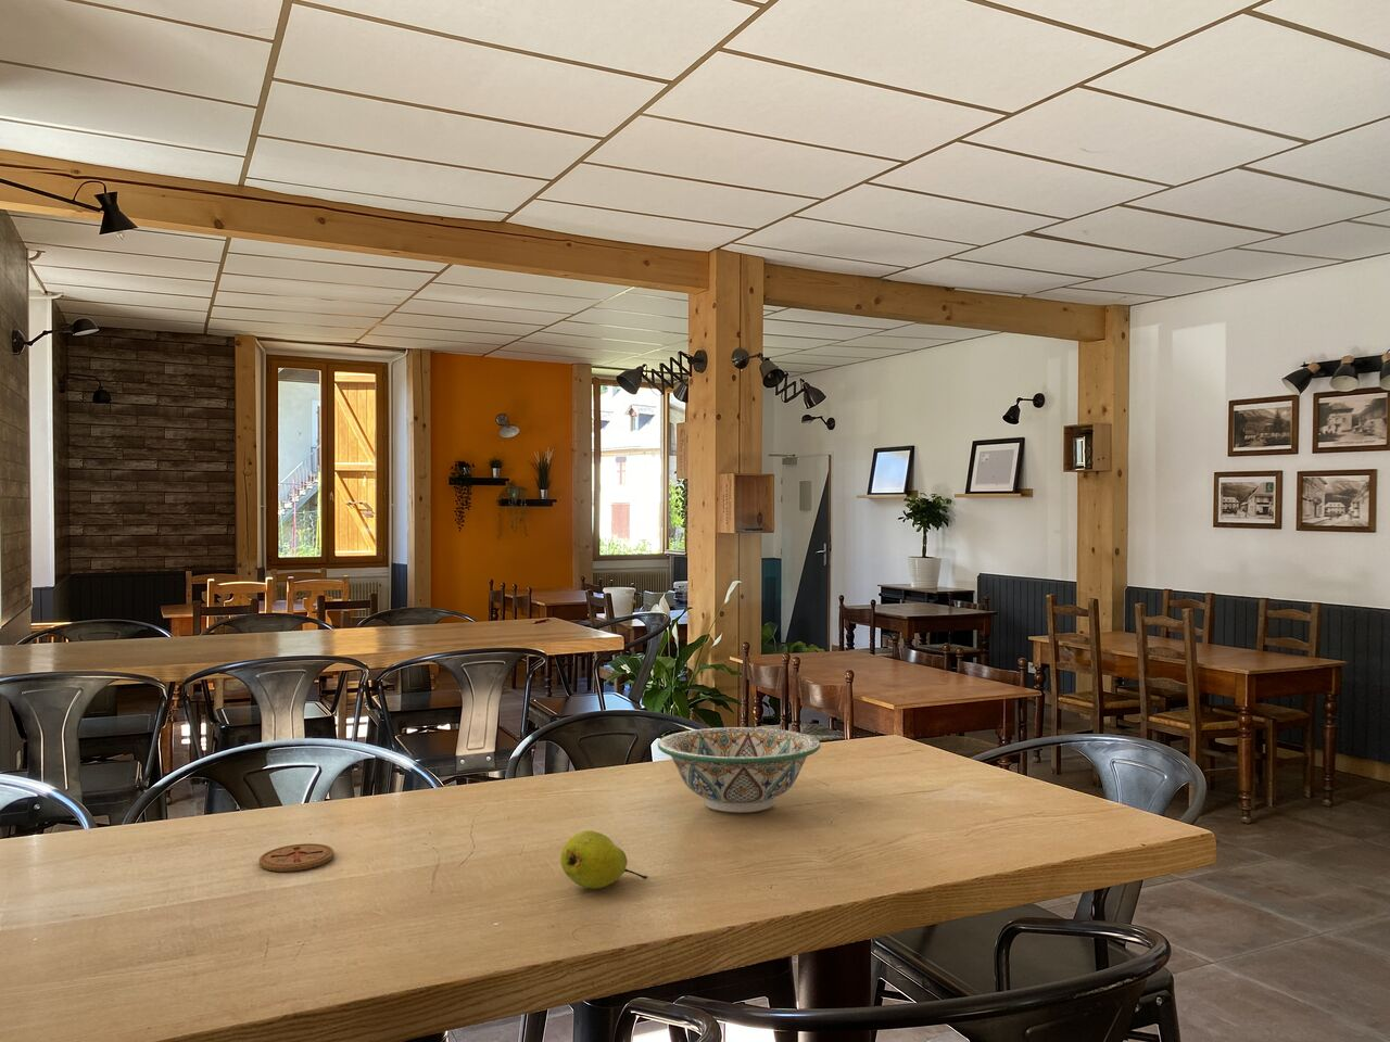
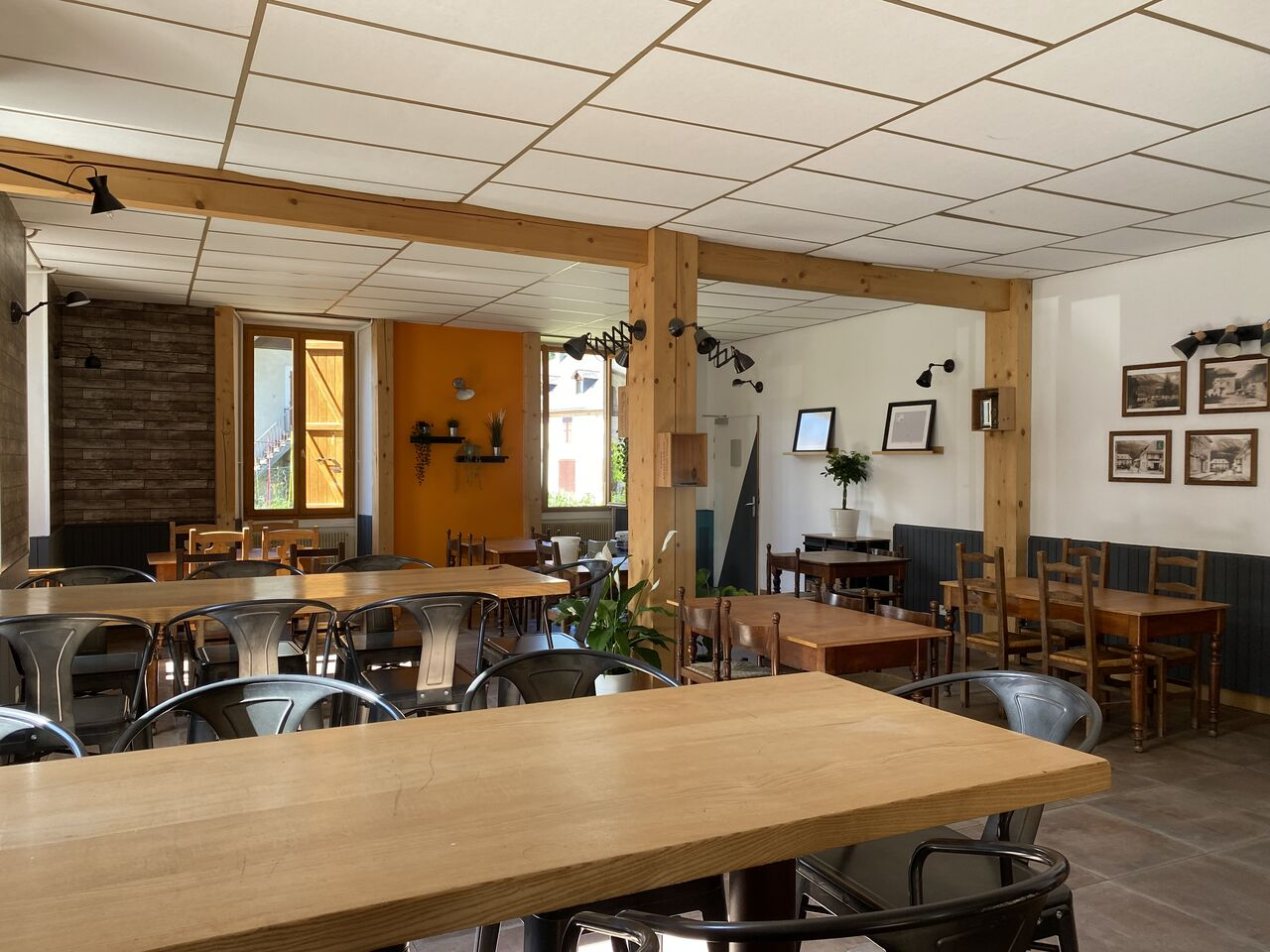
- decorative bowl (739, 771)
- coaster (297, 856)
- fruit (602, 856)
